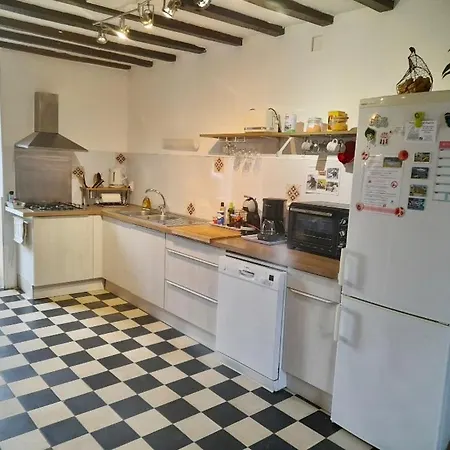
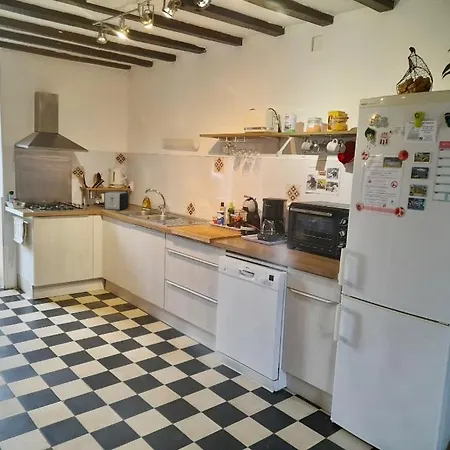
+ toaster (116, 200)
